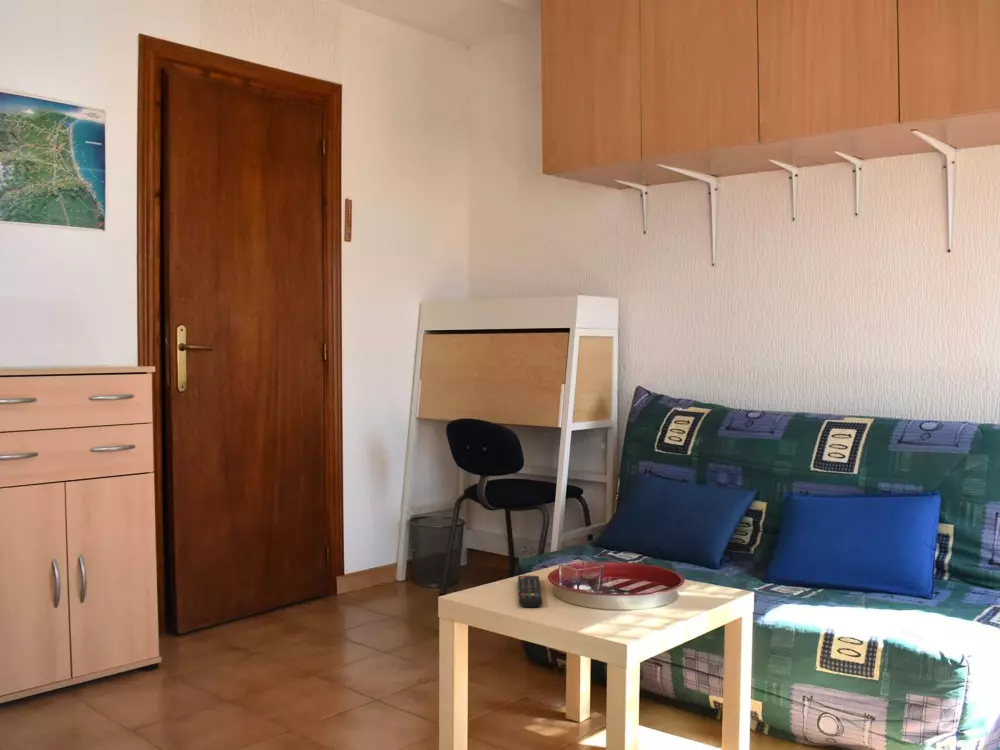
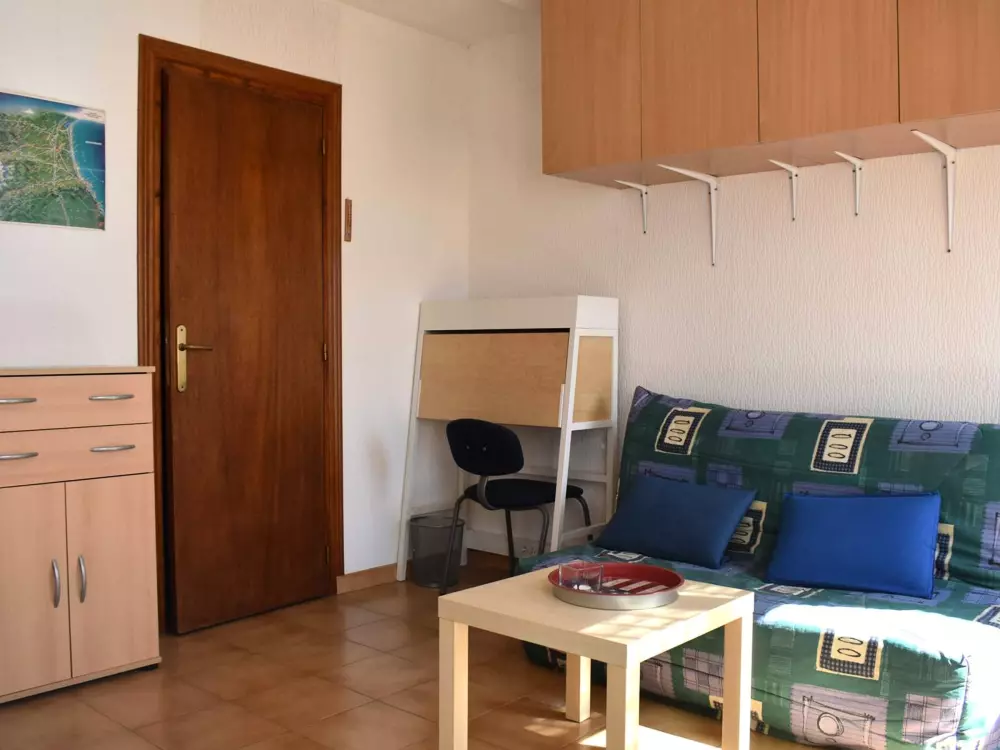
- remote control (529, 590)
